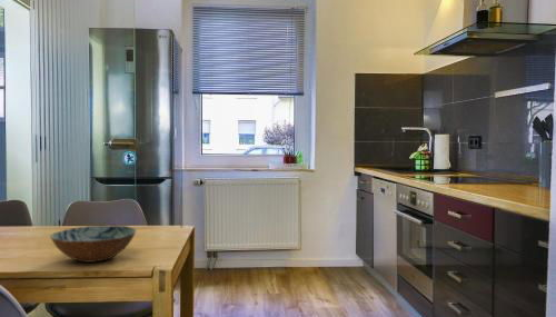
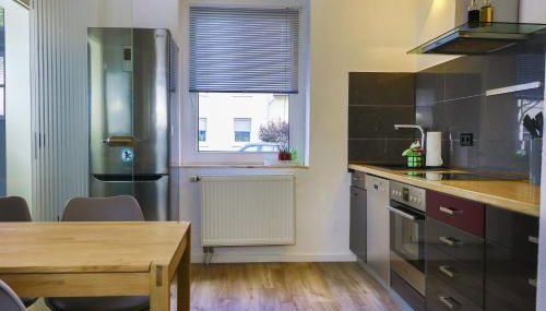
- bowl (95, 245)
